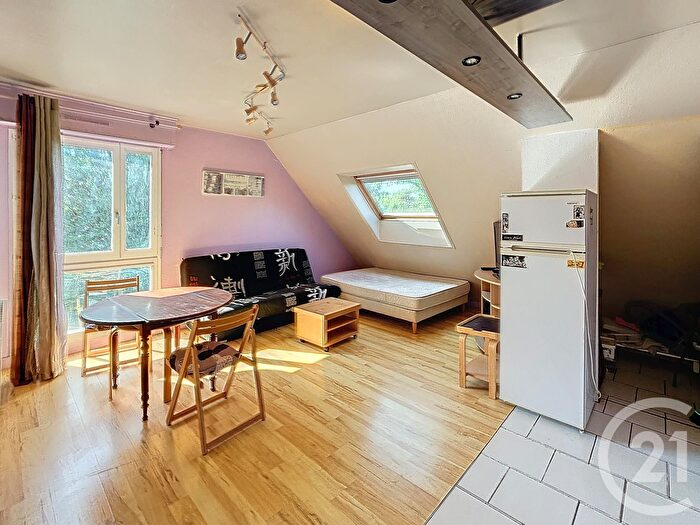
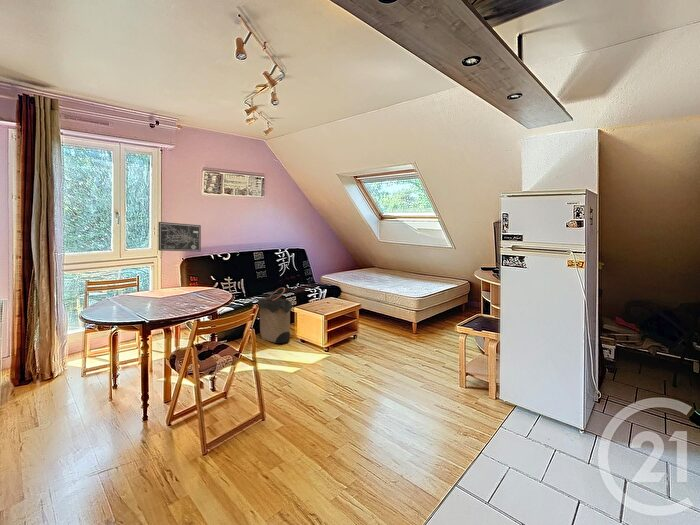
+ laundry hamper (273, 313)
+ wall art (180, 237)
